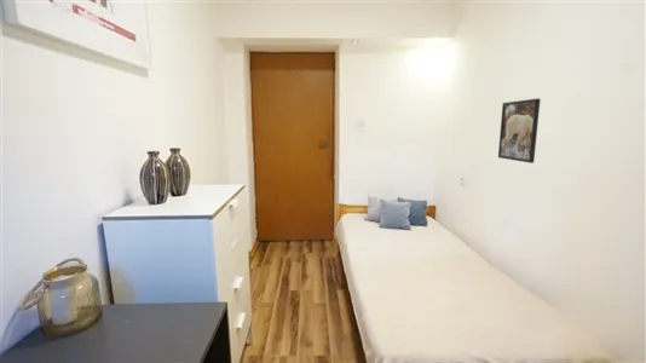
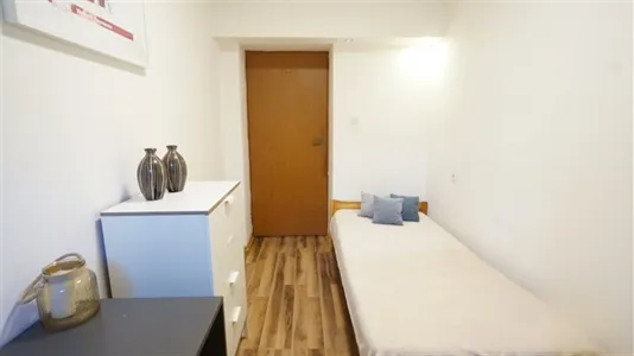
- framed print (517, 131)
